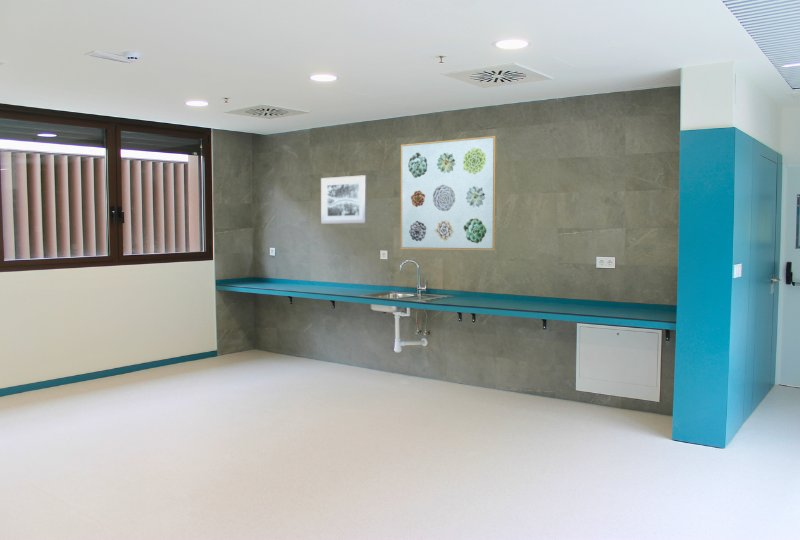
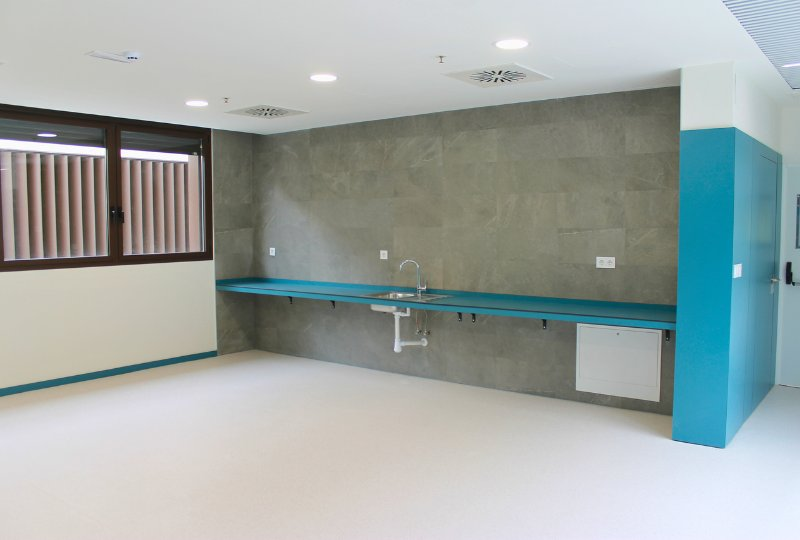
- wall art (343, 200)
- wall art (445, 195)
